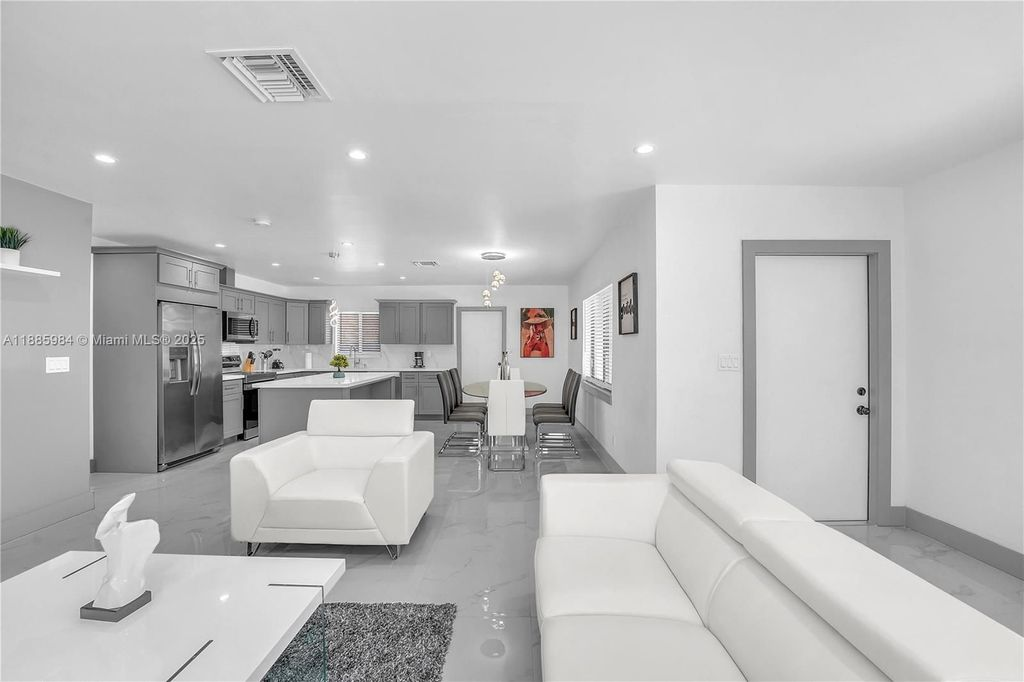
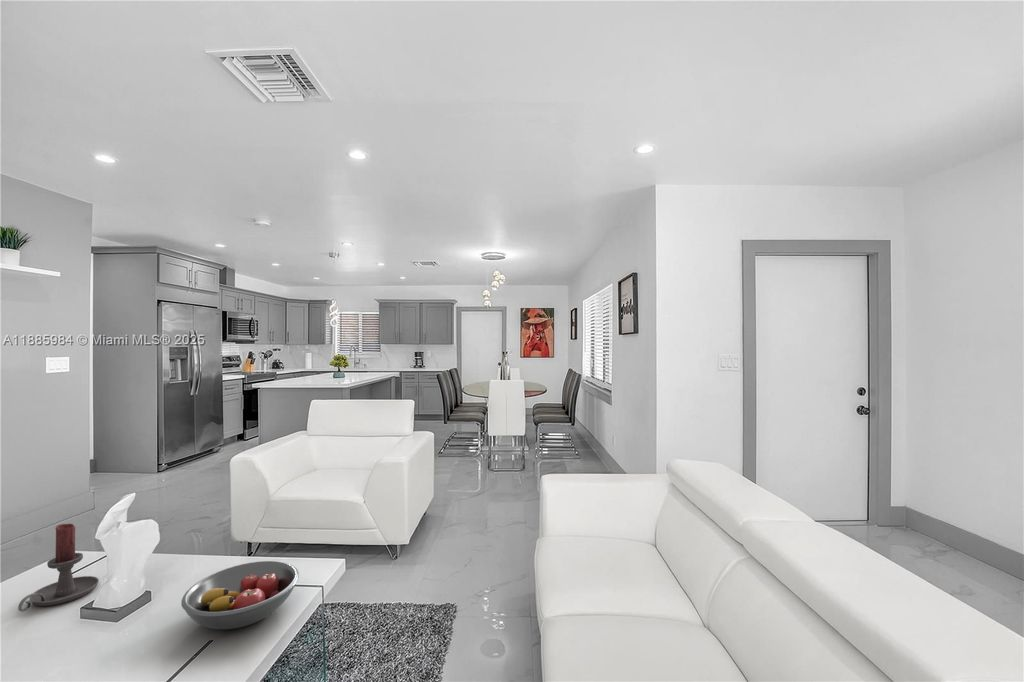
+ candle holder (57, 562)
+ fruit bowl (243, 595)
